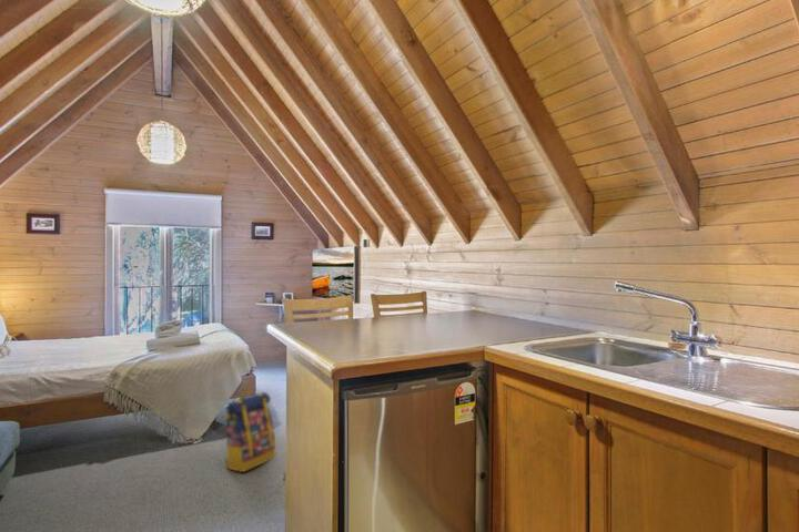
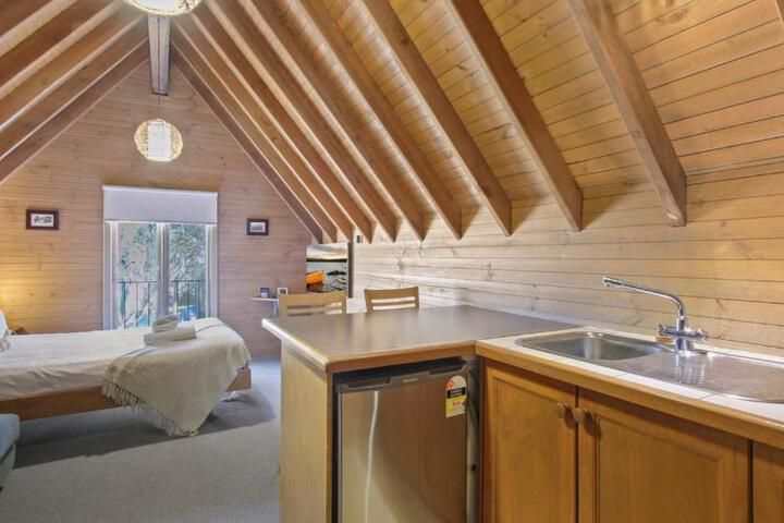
- backpack (250, 429)
